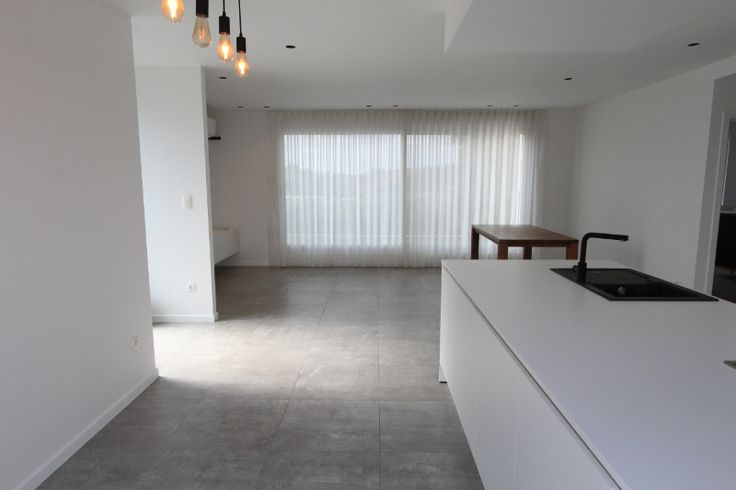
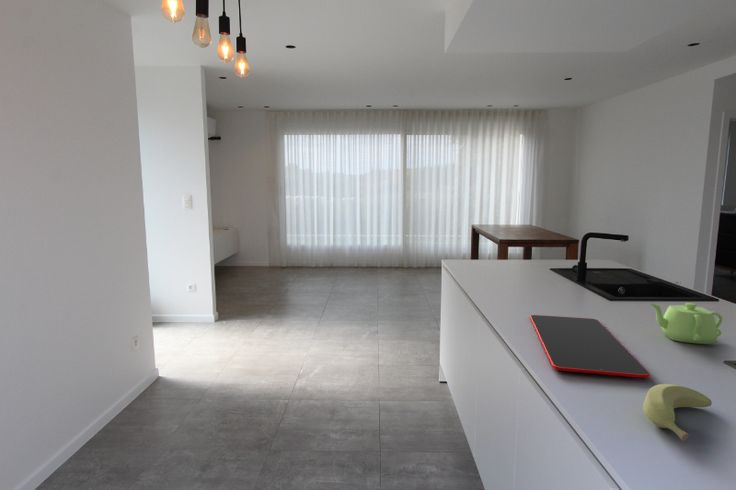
+ banana (681, 406)
+ cutting board (578, 340)
+ teapot (684, 320)
